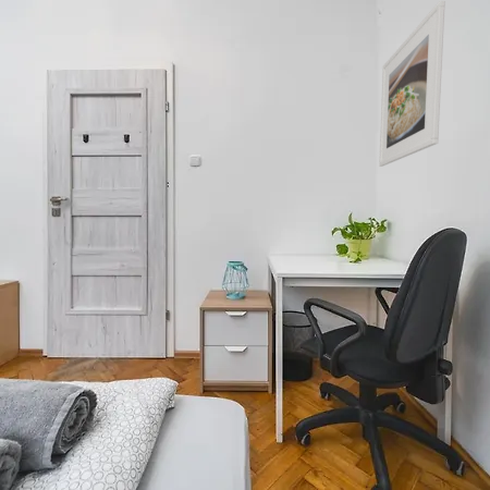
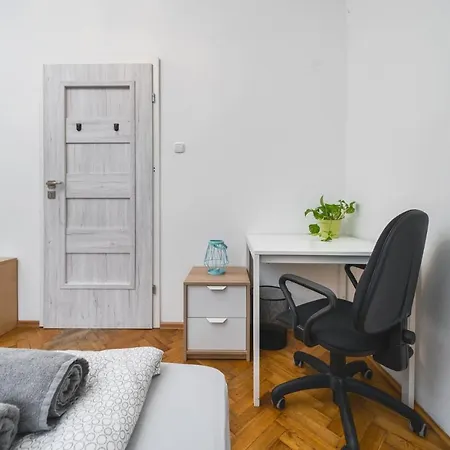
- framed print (405, 98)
